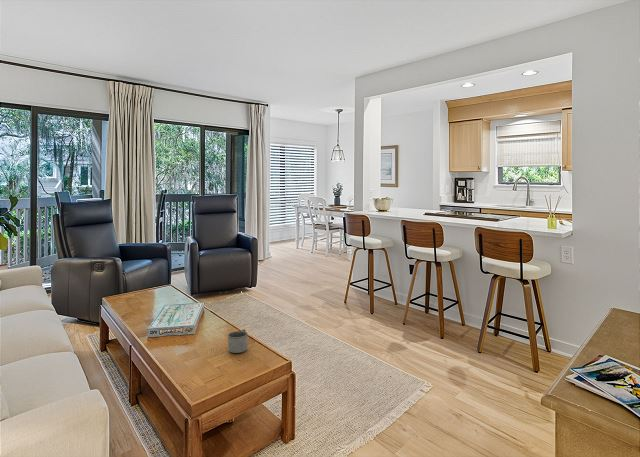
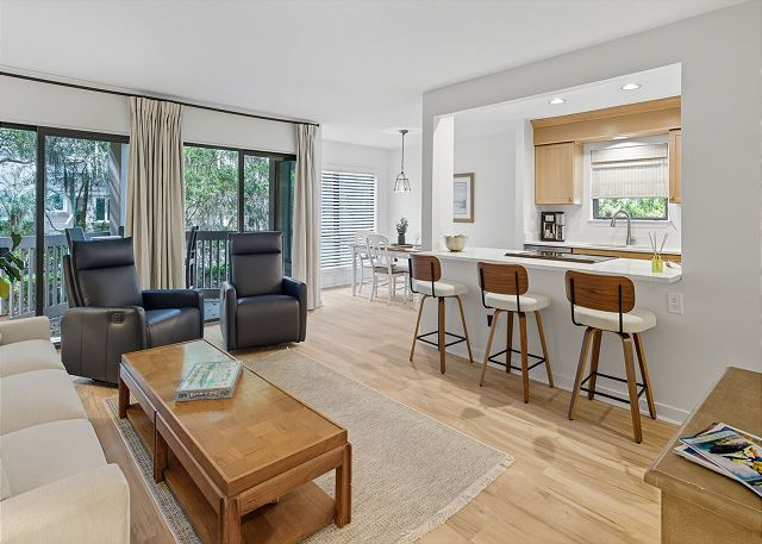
- mug (238, 340)
